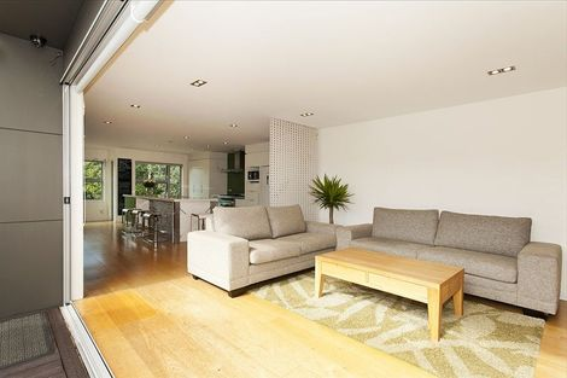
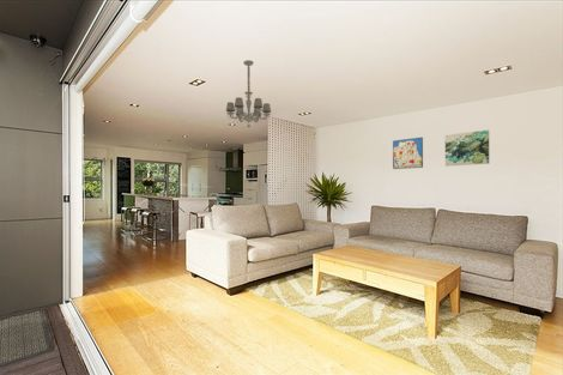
+ chandelier (248, 95)
+ wall art (466, 149)
+ wall art (407, 153)
